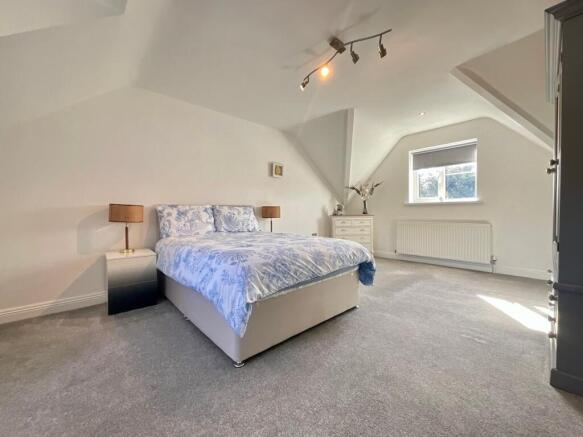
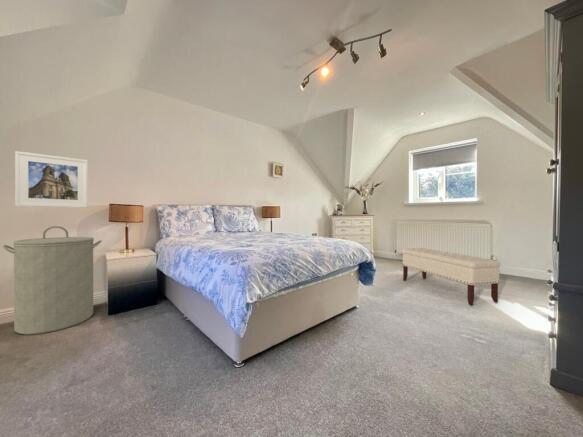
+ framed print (54, 181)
+ laundry hamper (57, 273)
+ bench (443, 271)
